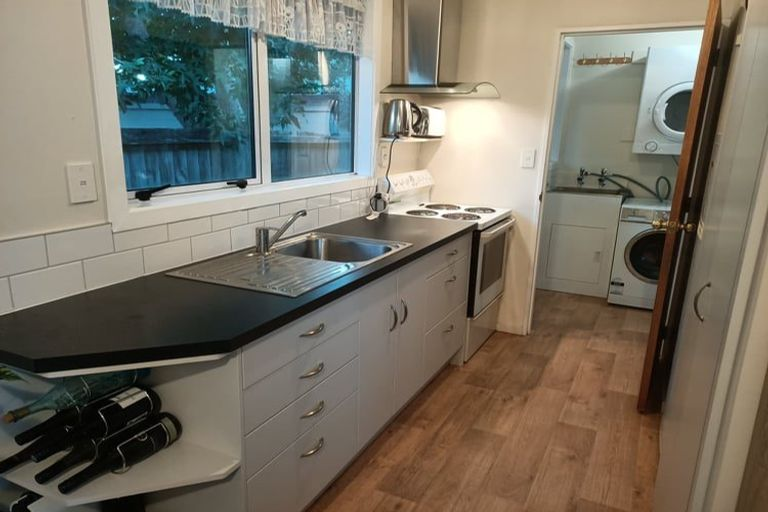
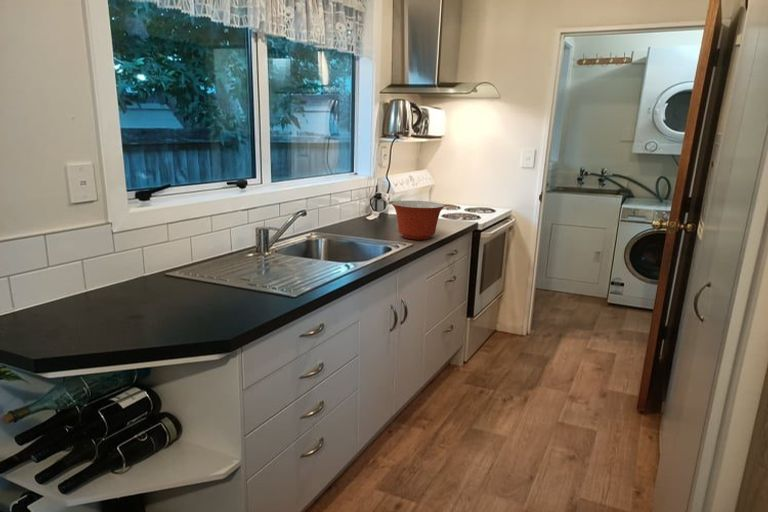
+ mixing bowl (417, 220)
